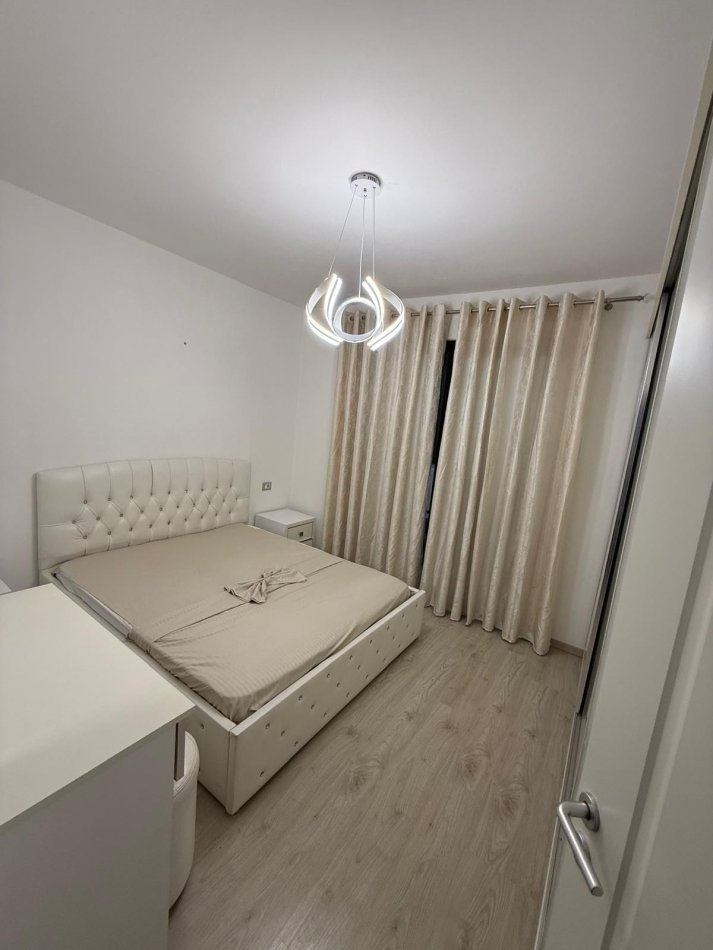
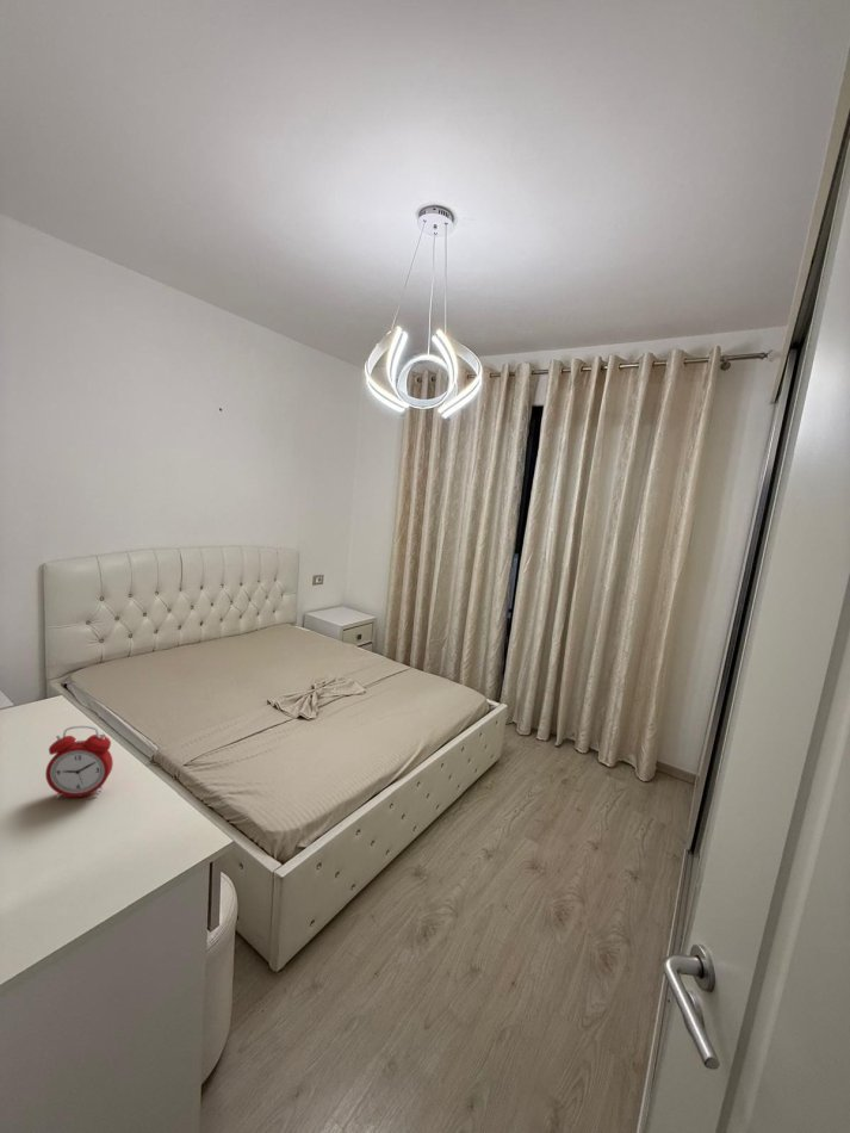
+ alarm clock (80, 760)
